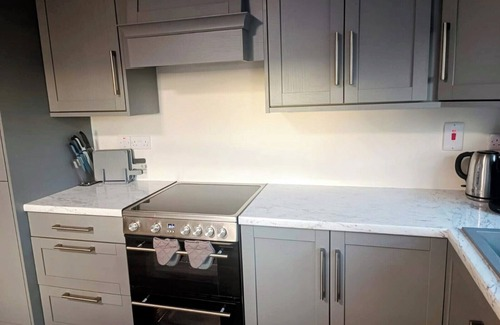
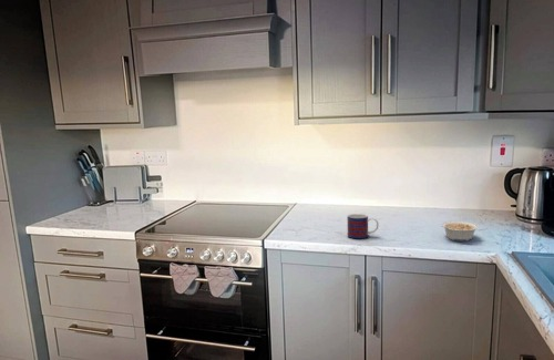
+ mug (362, 226)
+ legume (459, 230)
